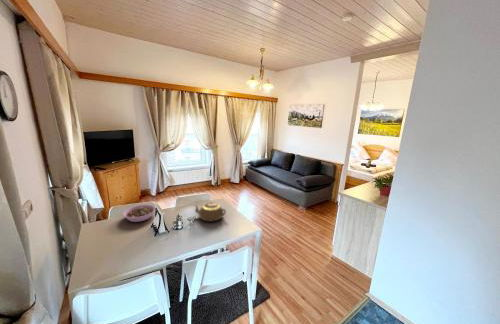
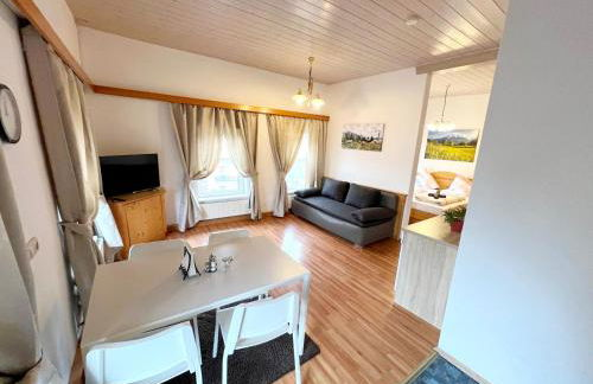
- teapot (210, 210)
- bowl (140, 213)
